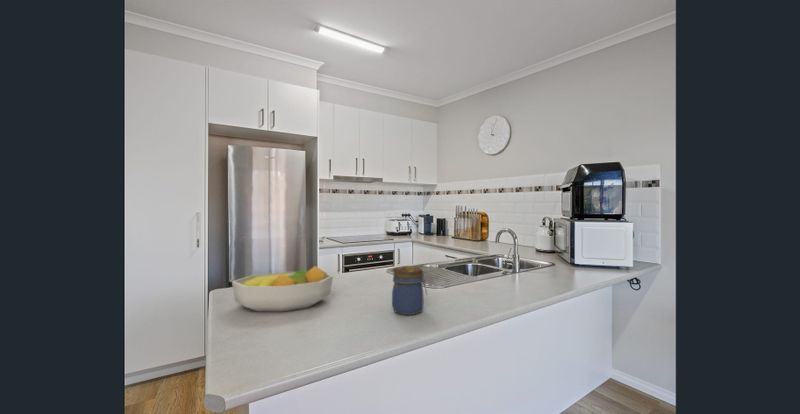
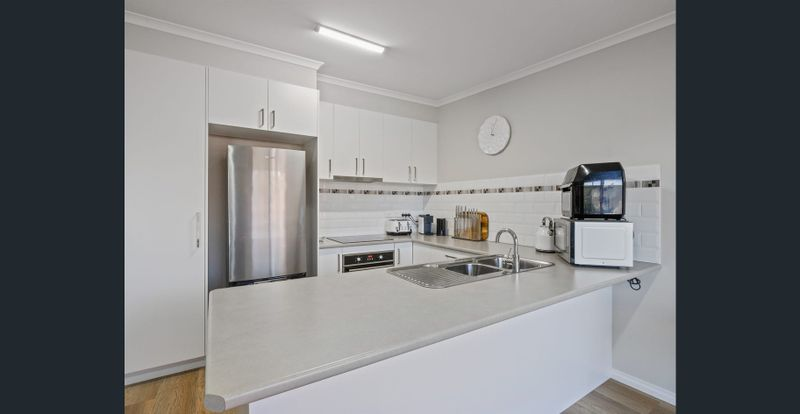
- fruit bowl (284, 285)
- jar (409, 289)
